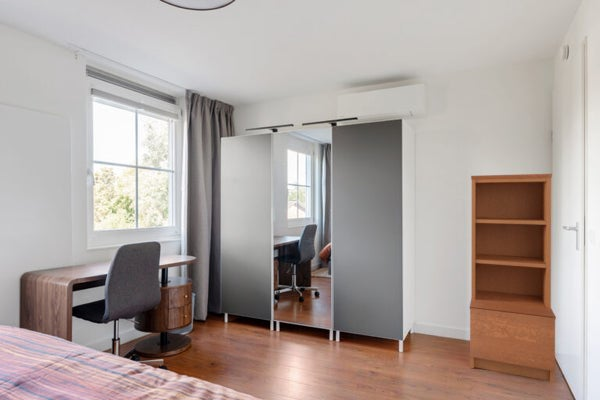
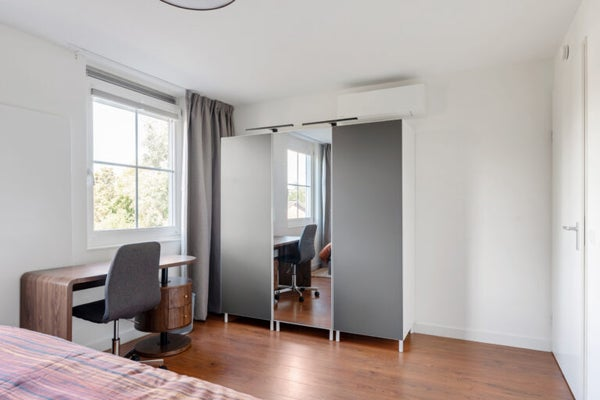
- bookshelf (509, 268)
